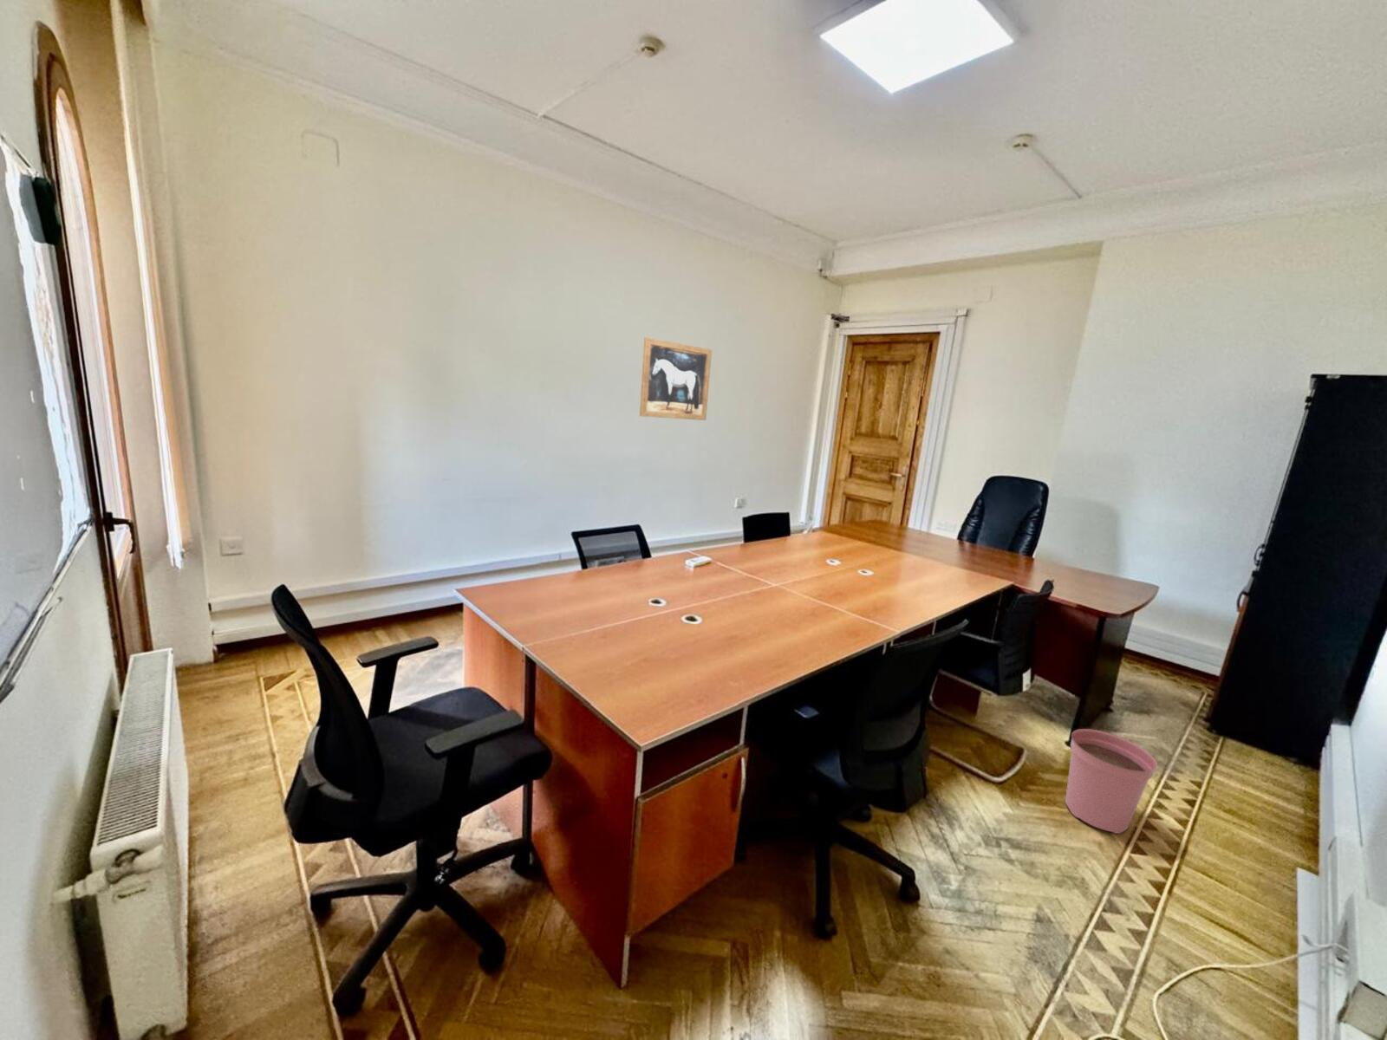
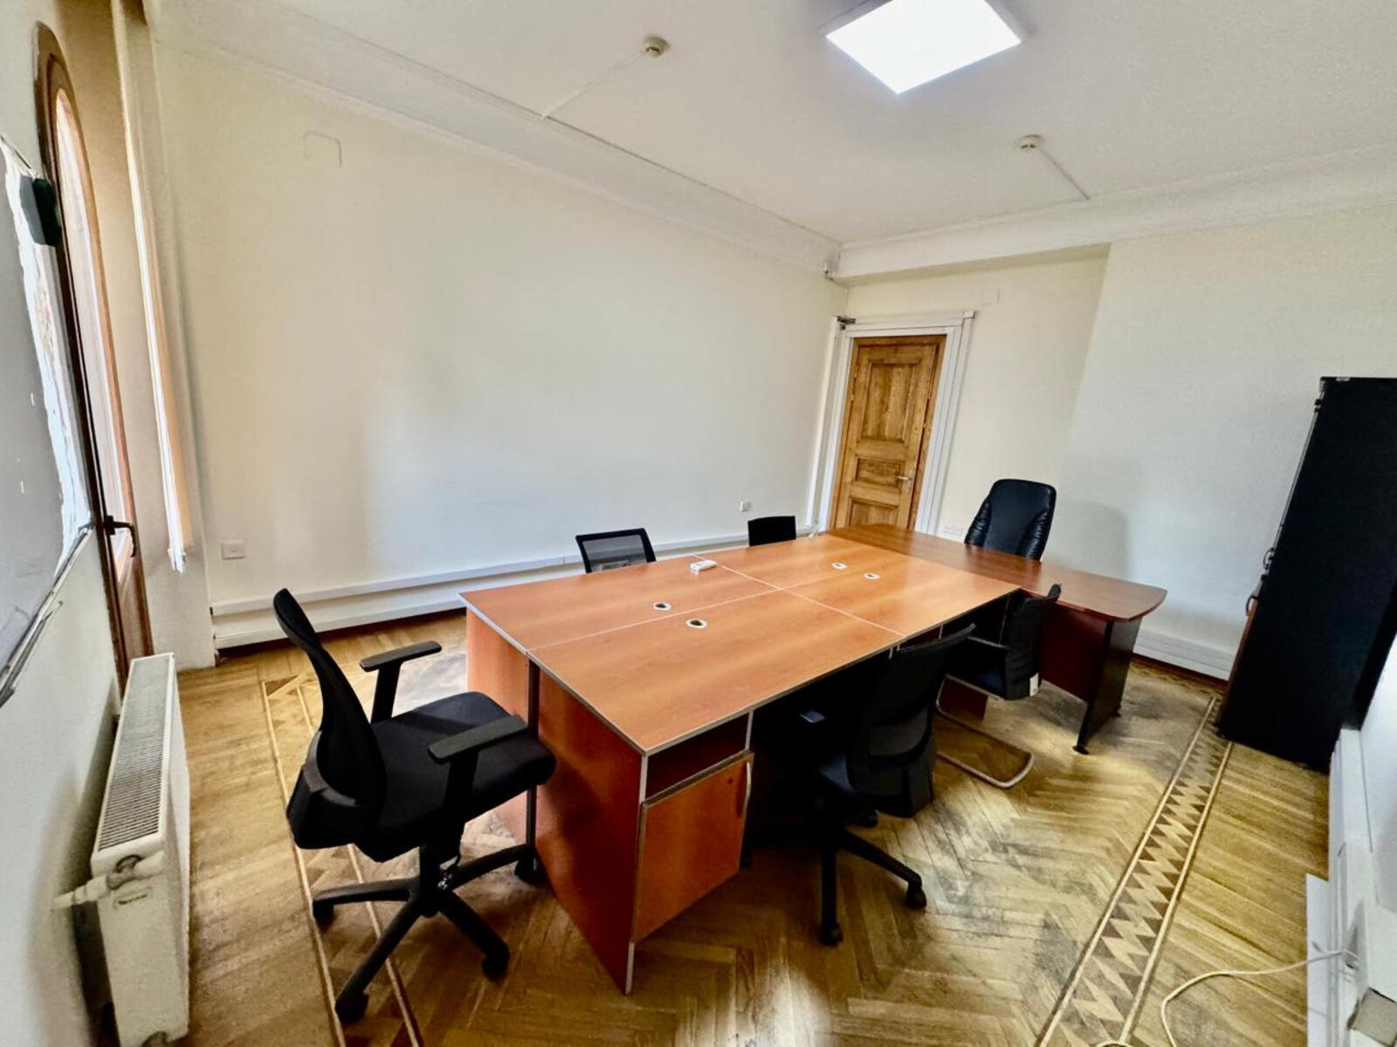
- wall art (677, 381)
- plant pot (1103, 782)
